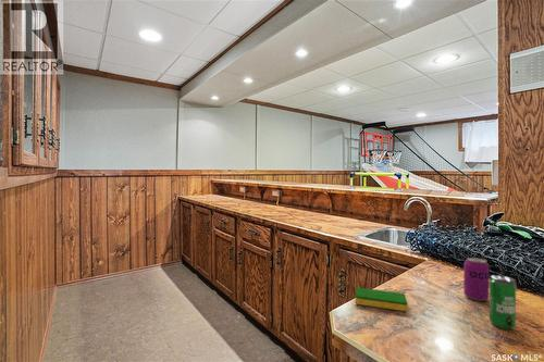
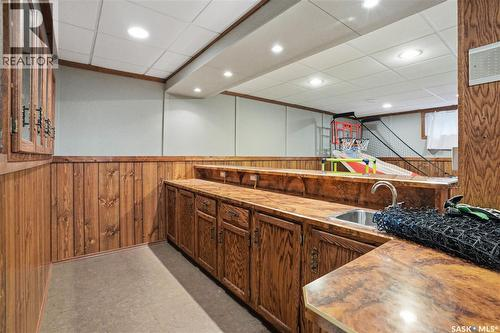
- beverage can (475, 278)
- beverage can (502, 301)
- dish sponge (380, 298)
